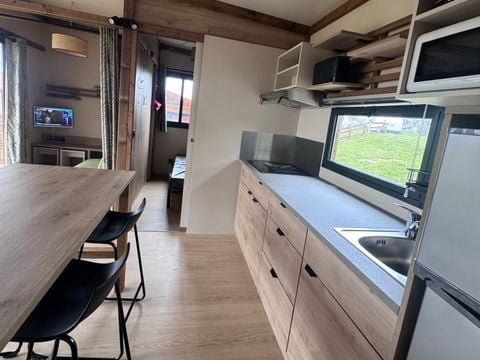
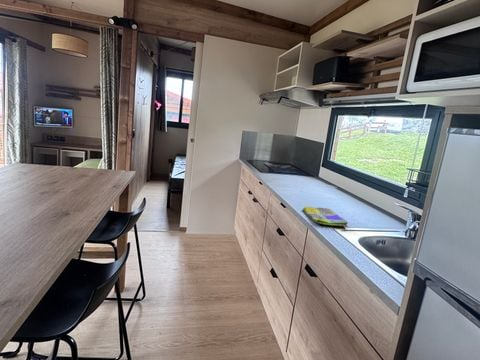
+ dish towel (324, 215)
